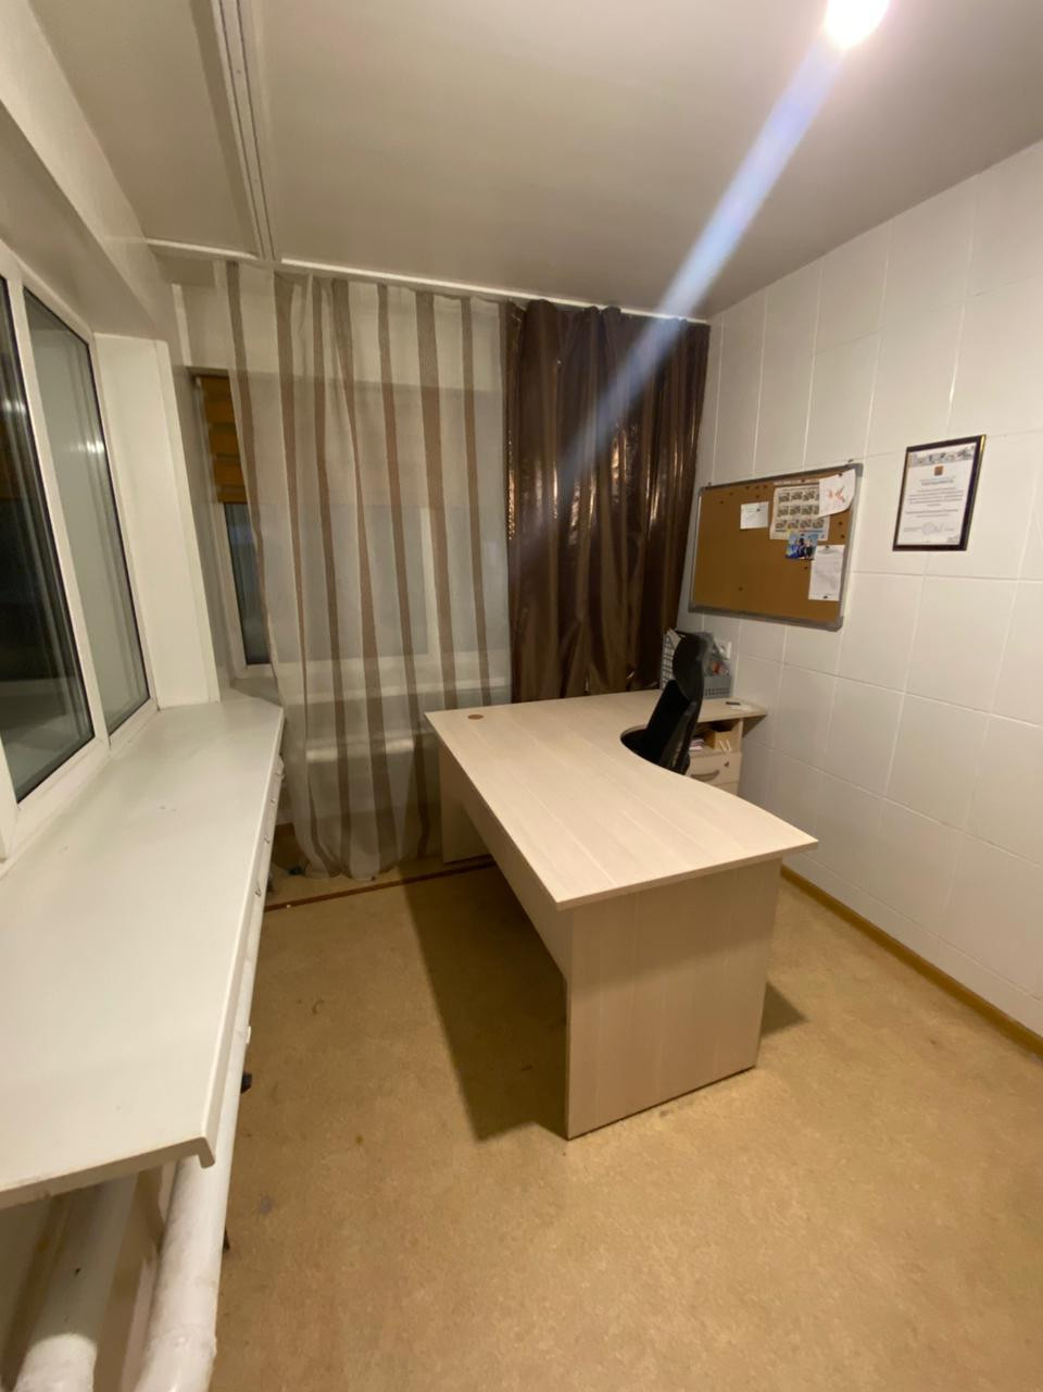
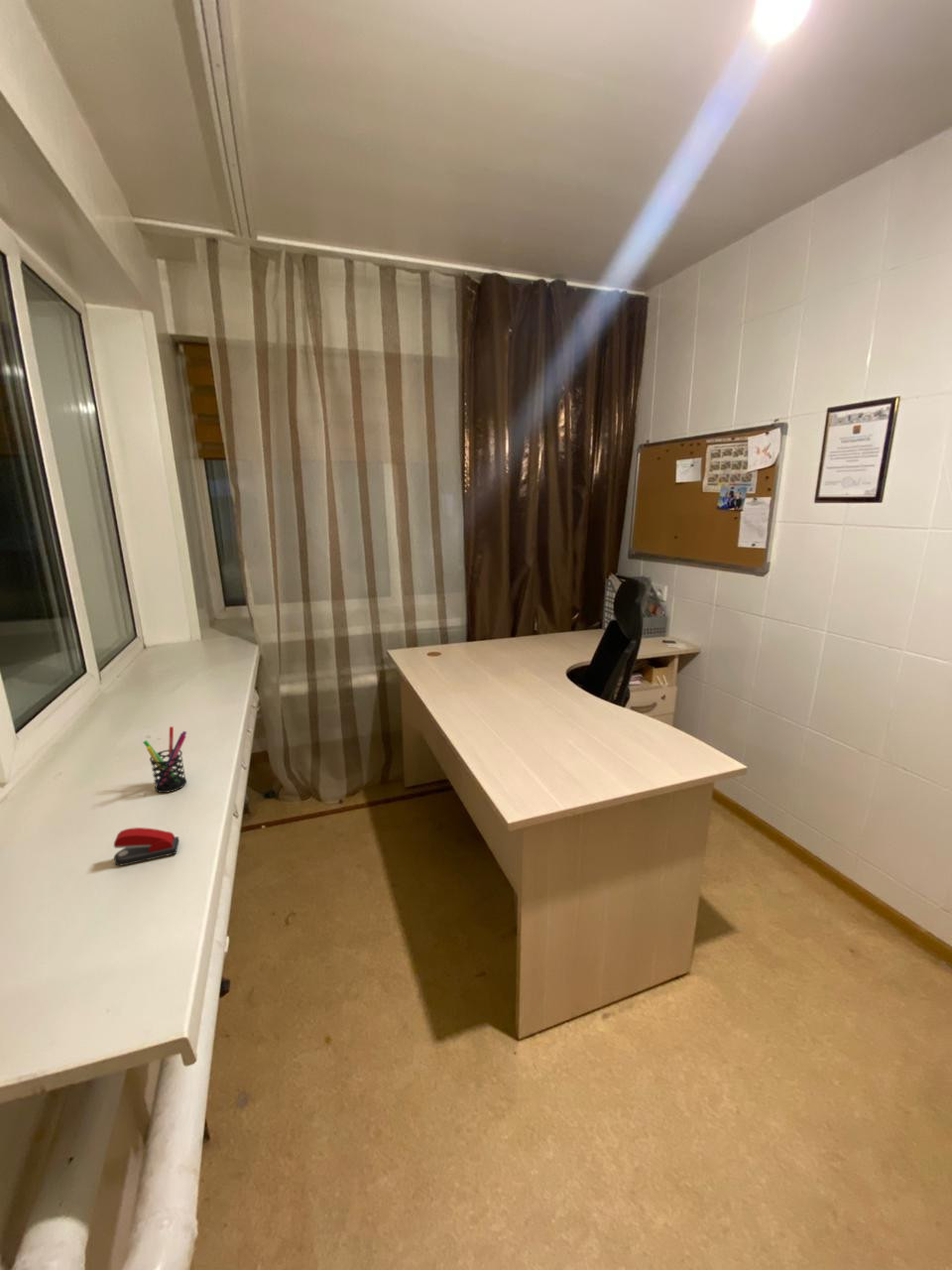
+ pen holder (165, 757)
+ stapler (144, 841)
